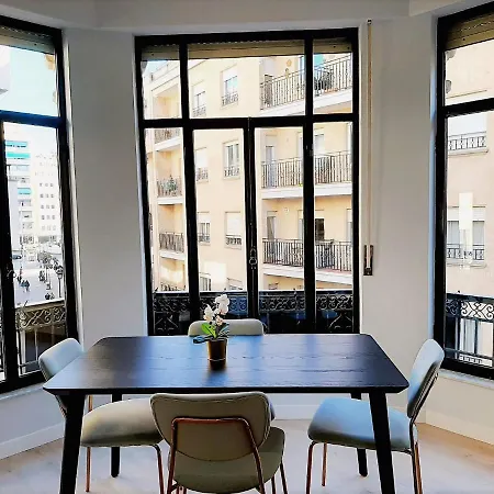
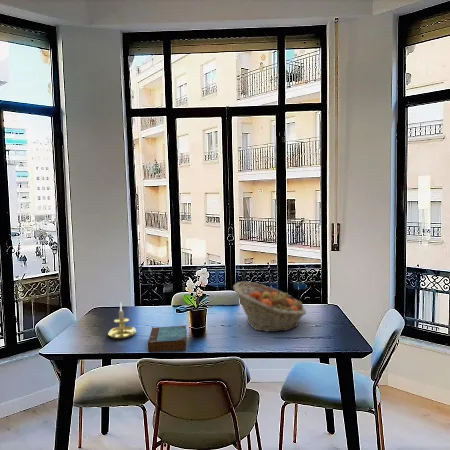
+ fruit basket (269, 304)
+ book (168, 338)
+ candle holder (121, 317)
